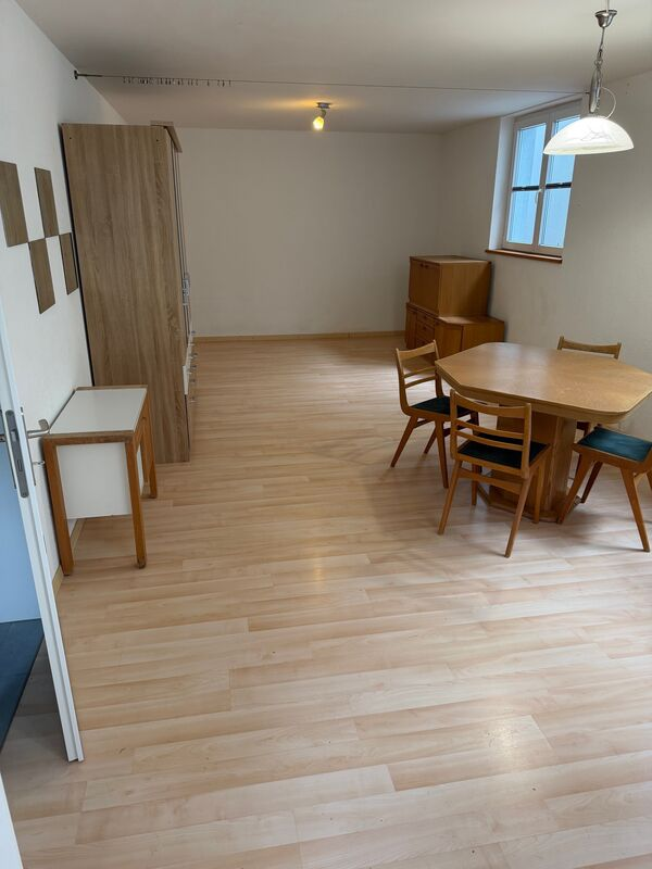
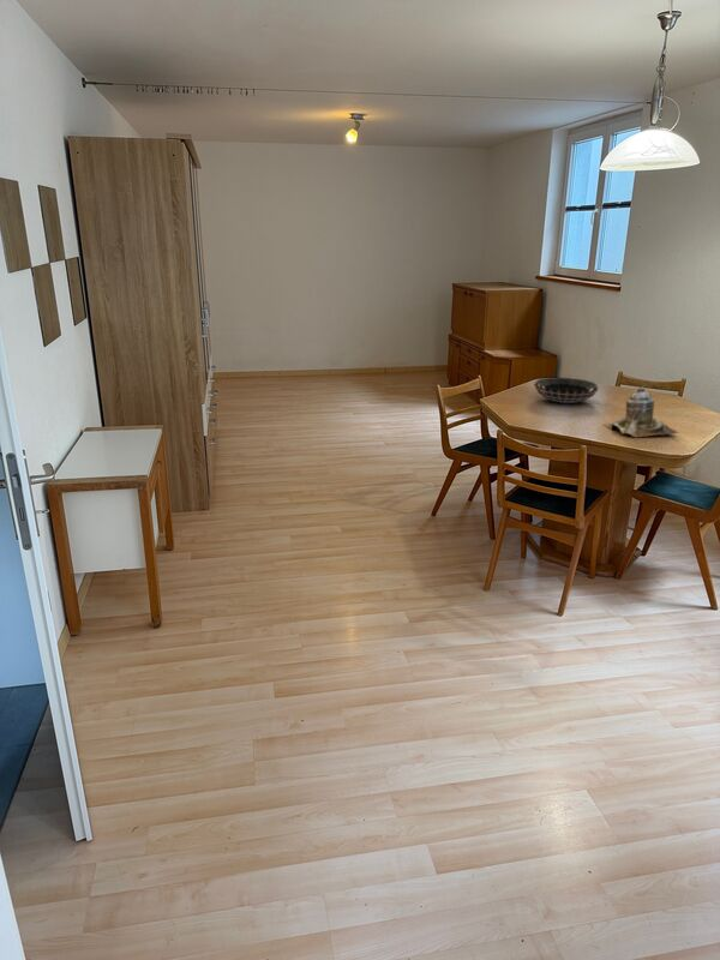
+ teapot (642, 408)
+ decorative bowl (564, 391)
